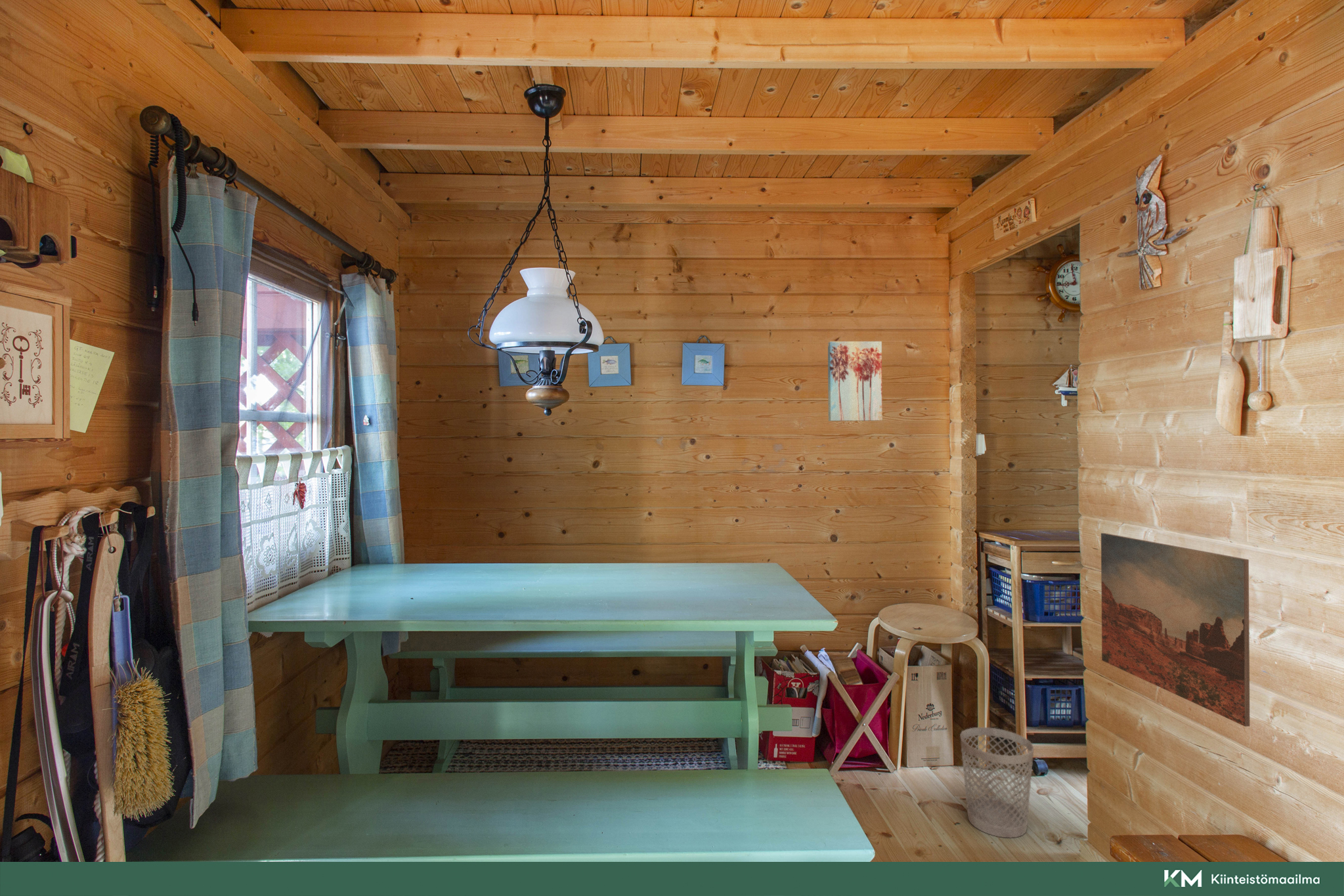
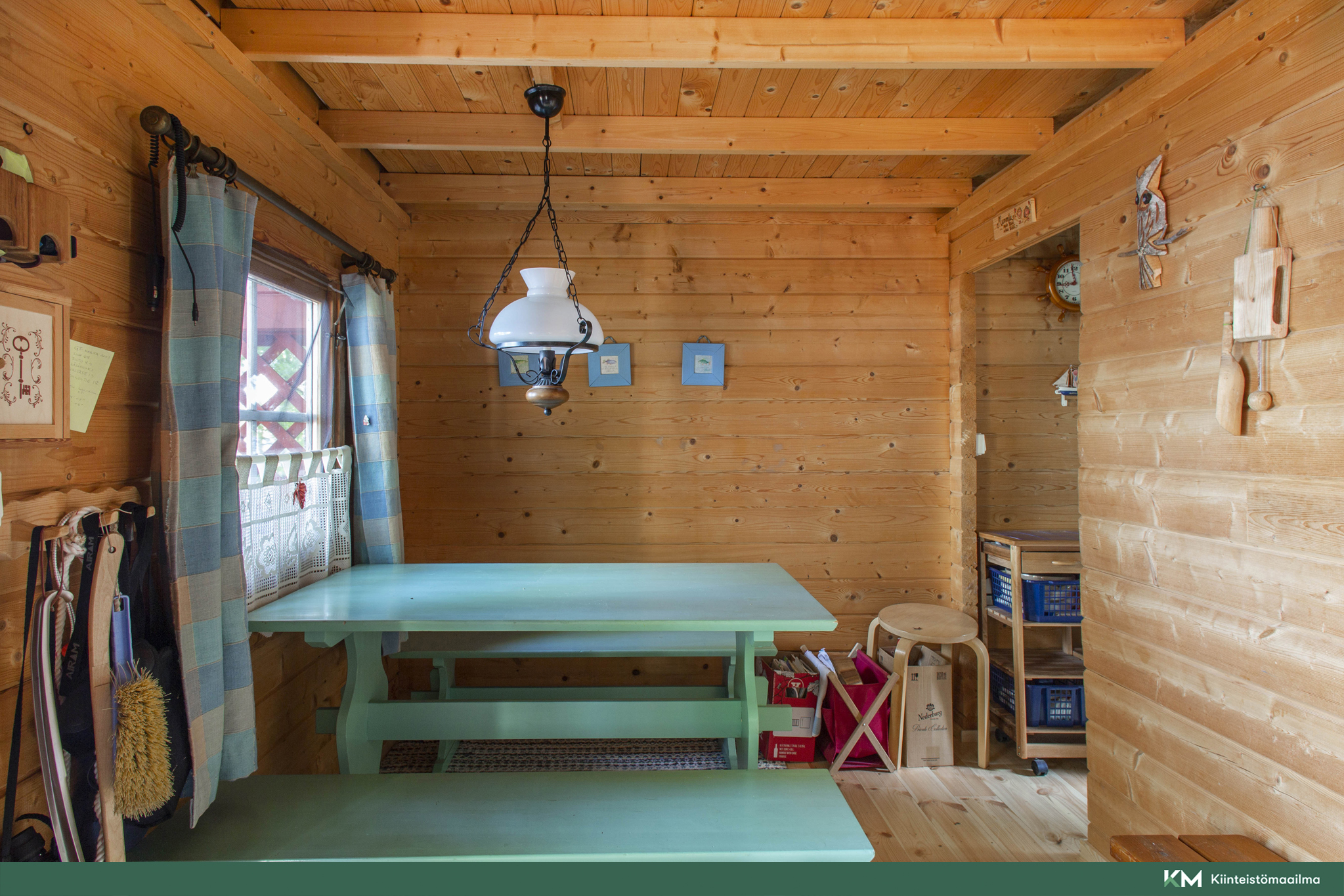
- wall art (1165, 616)
- wall art (855, 381)
- wastebasket (996, 782)
